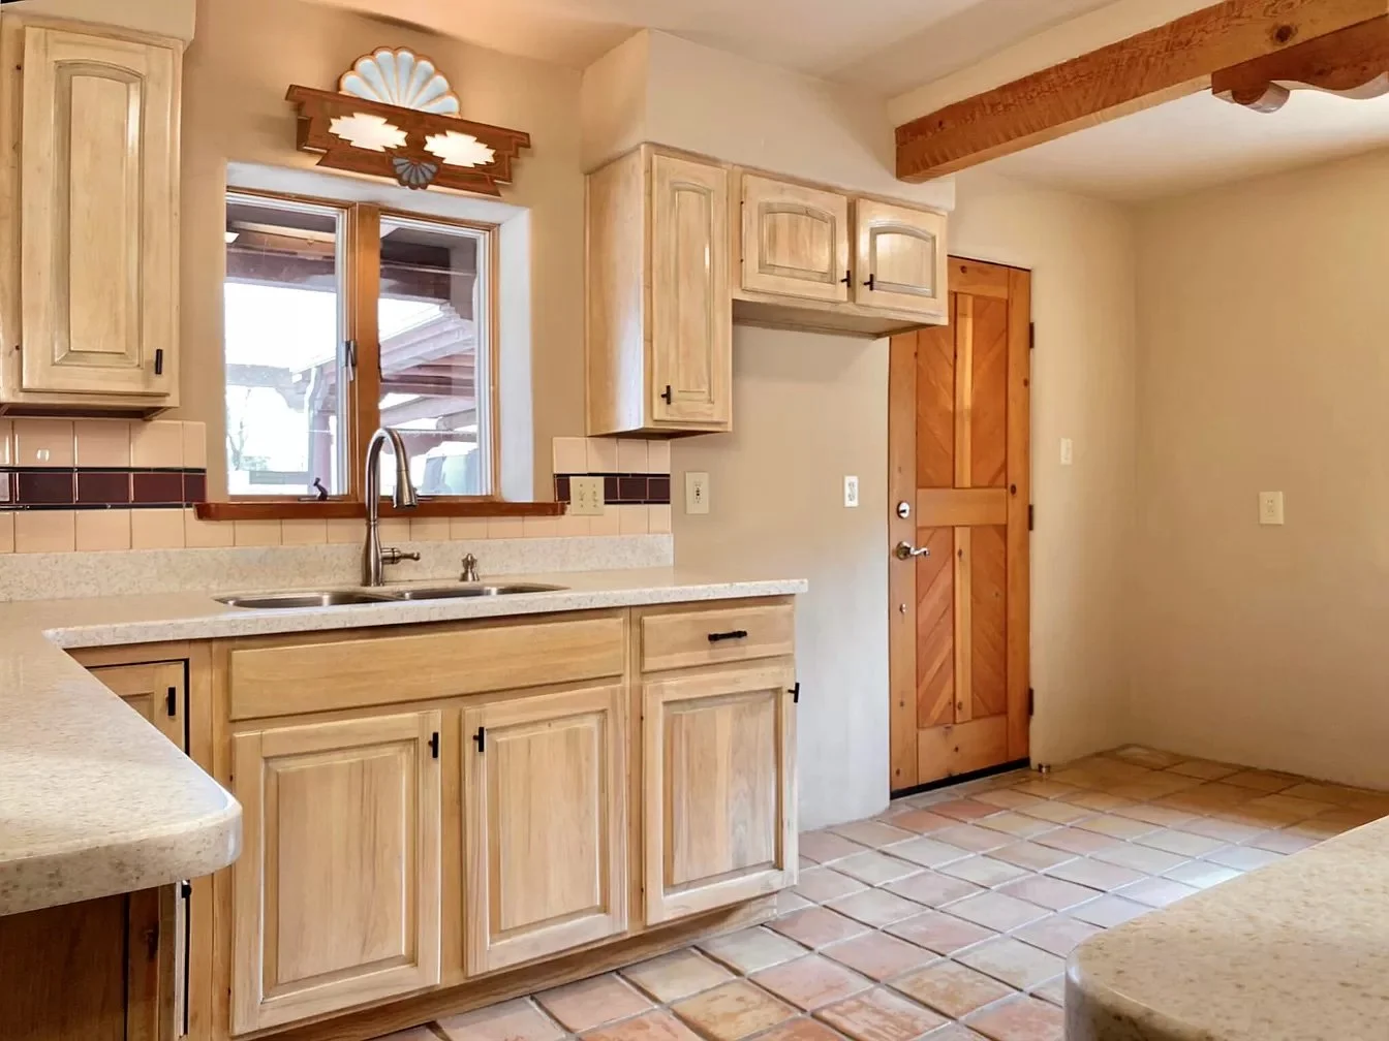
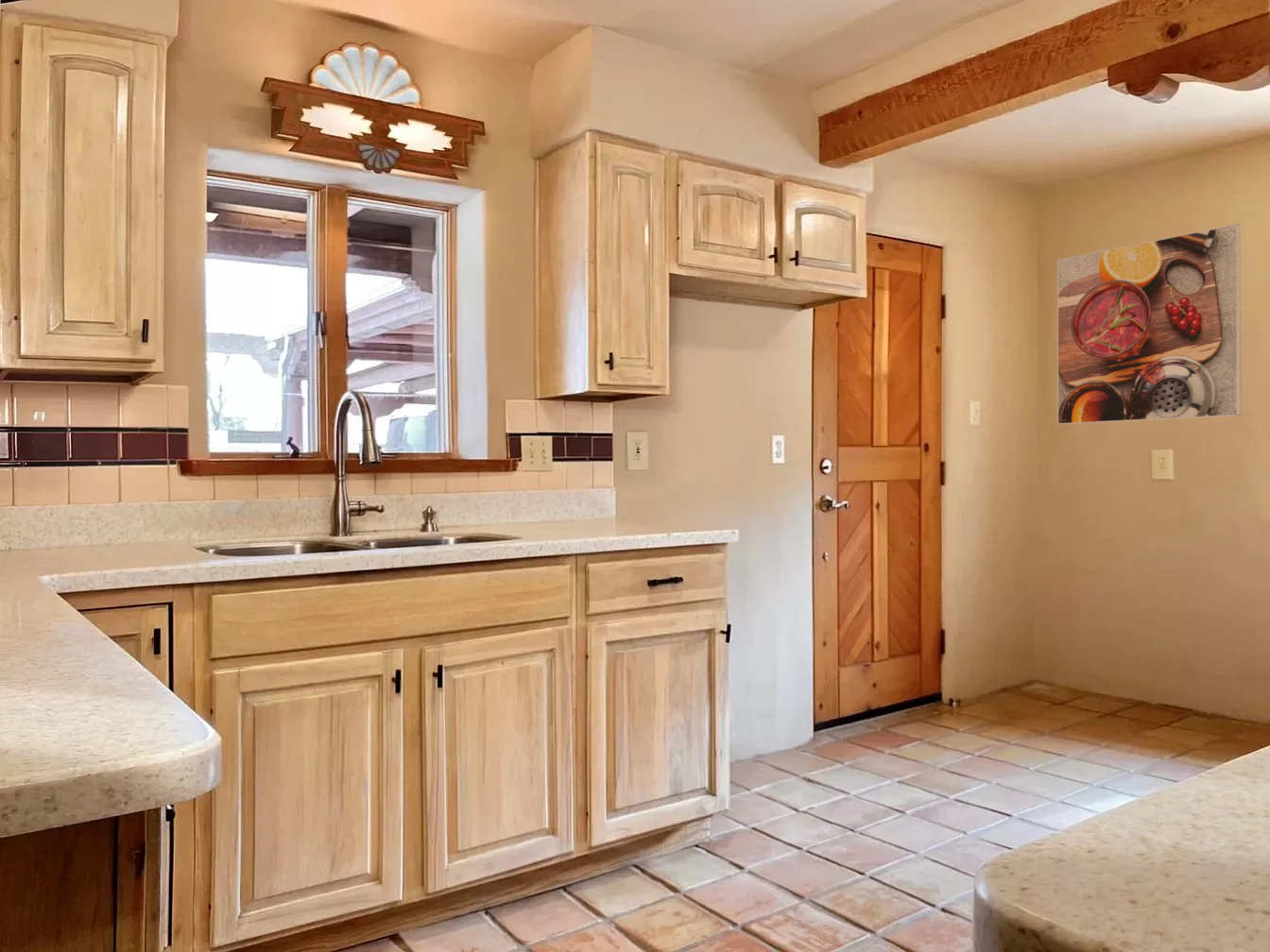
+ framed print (1141, 332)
